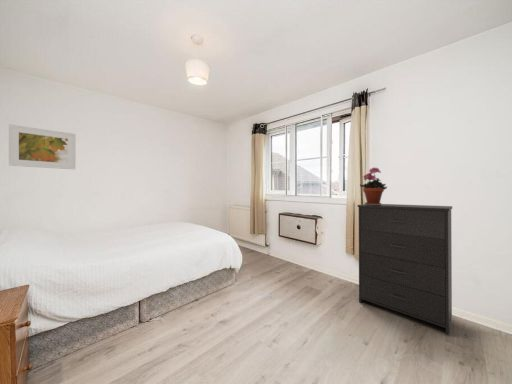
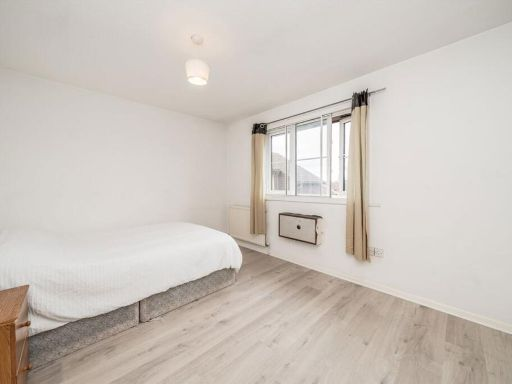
- potted plant (372, 185)
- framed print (44, 148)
- dresser (402, 257)
